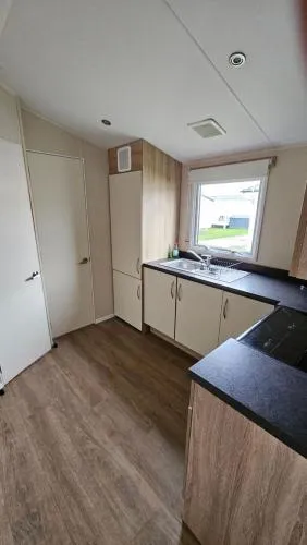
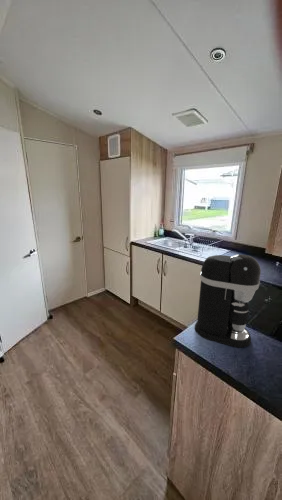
+ coffee maker (226, 295)
